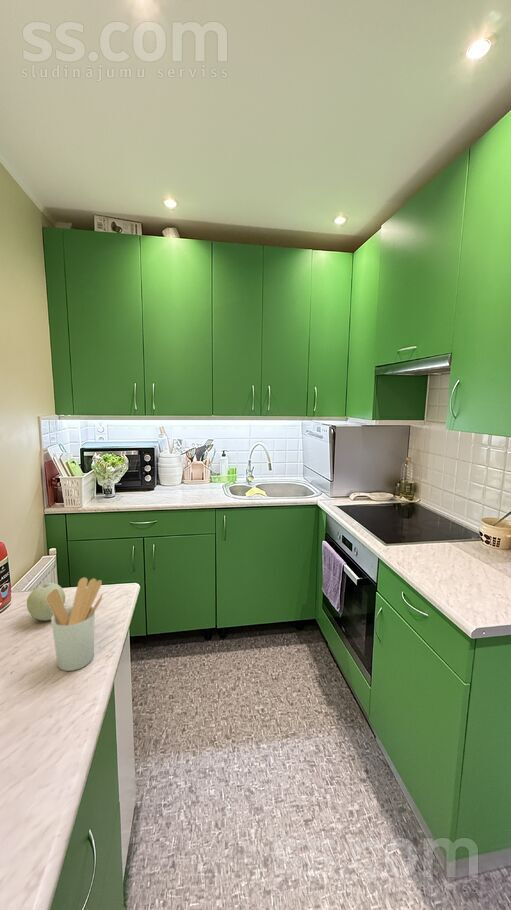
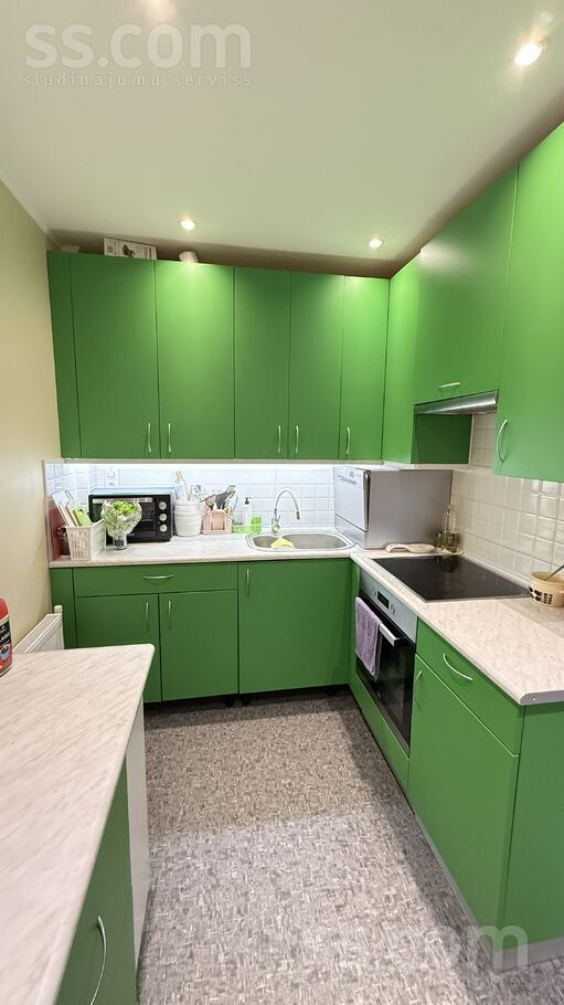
- fruit (46, 601)
- utensil holder (79, 620)
